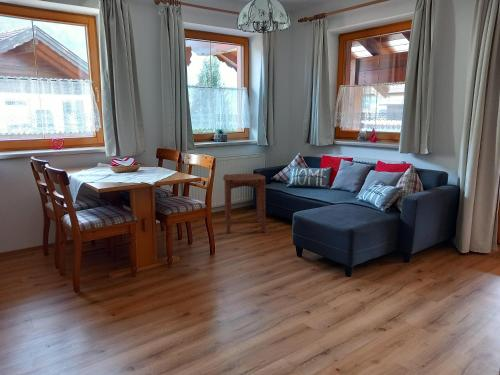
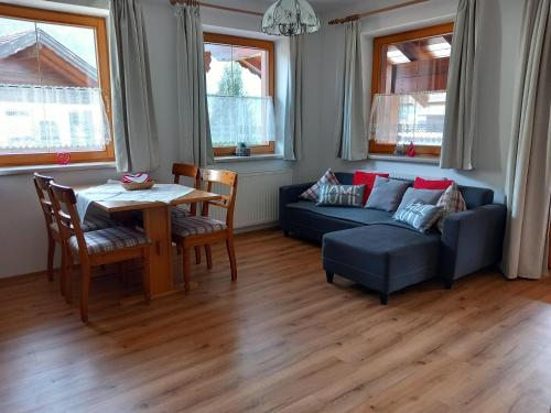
- side table (257, 202)
